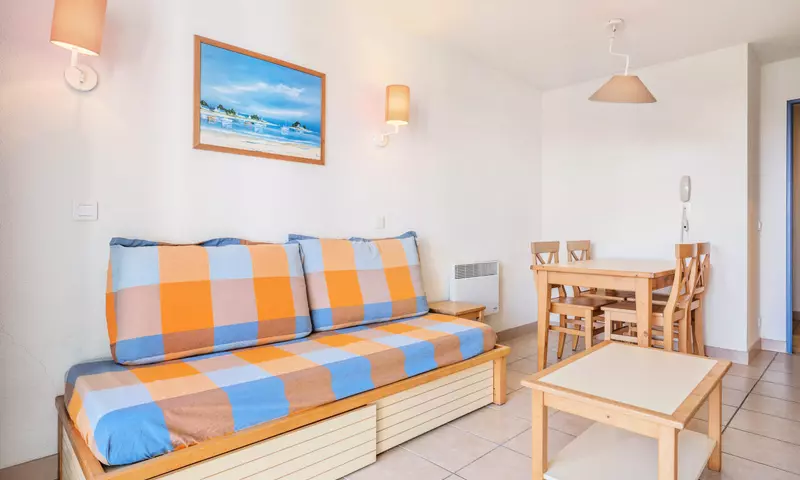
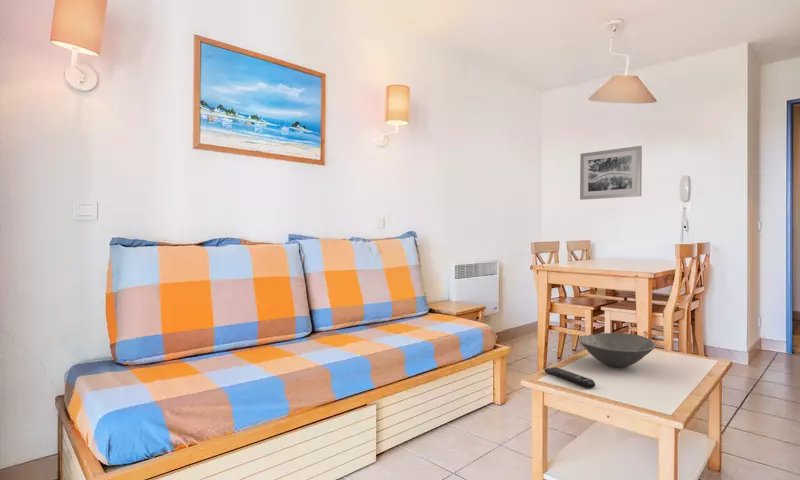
+ wall art (609, 174)
+ bowl (615, 351)
+ remote control (568, 376)
